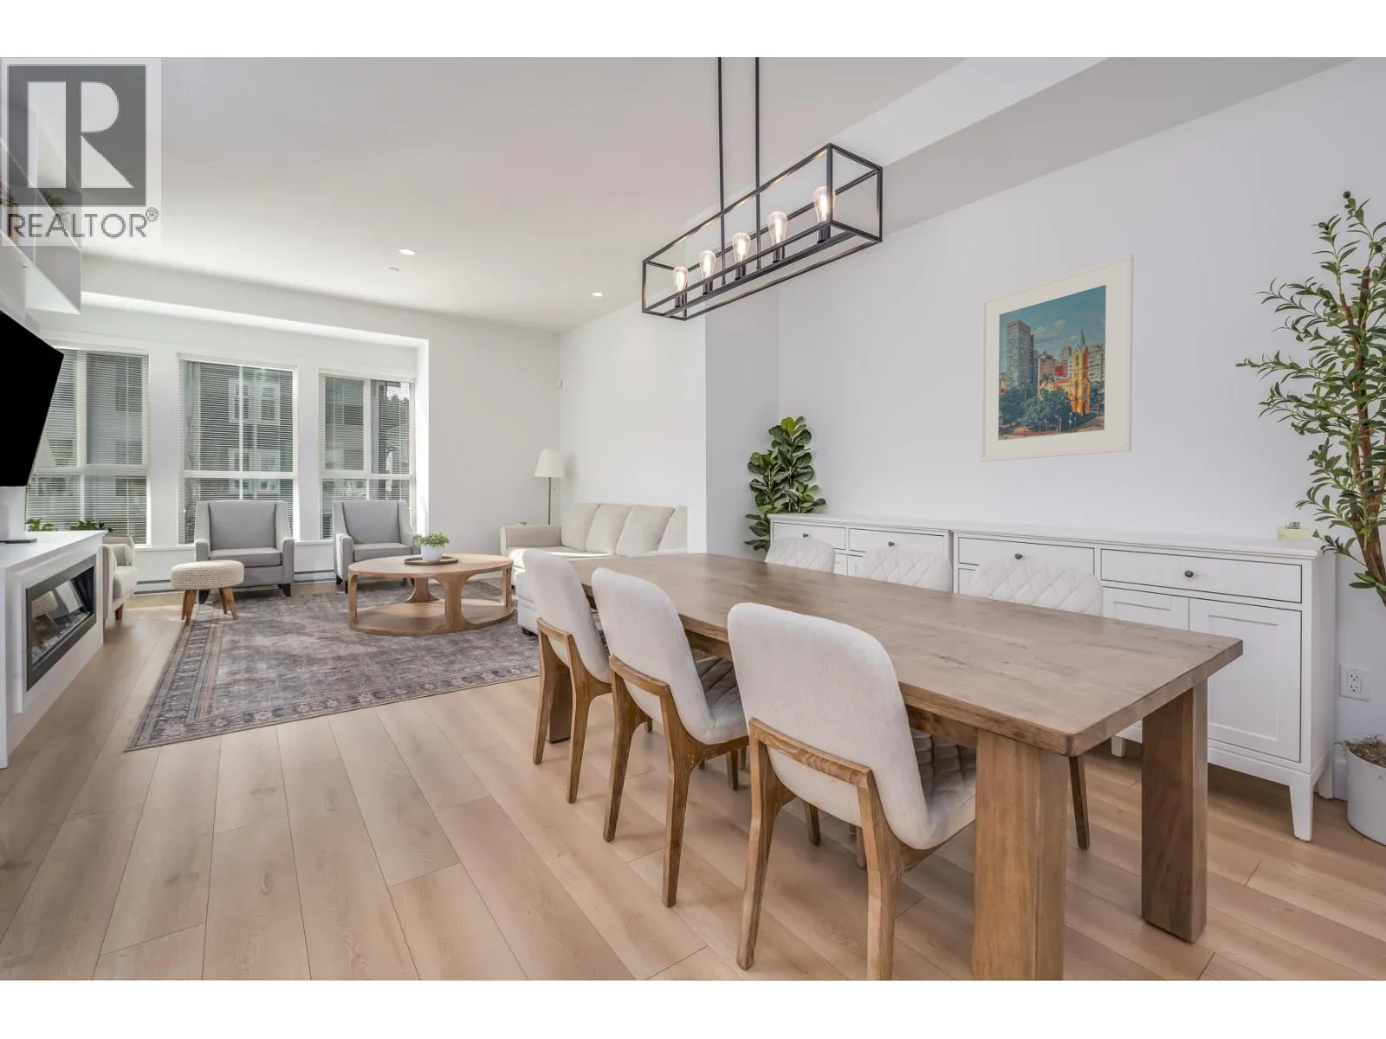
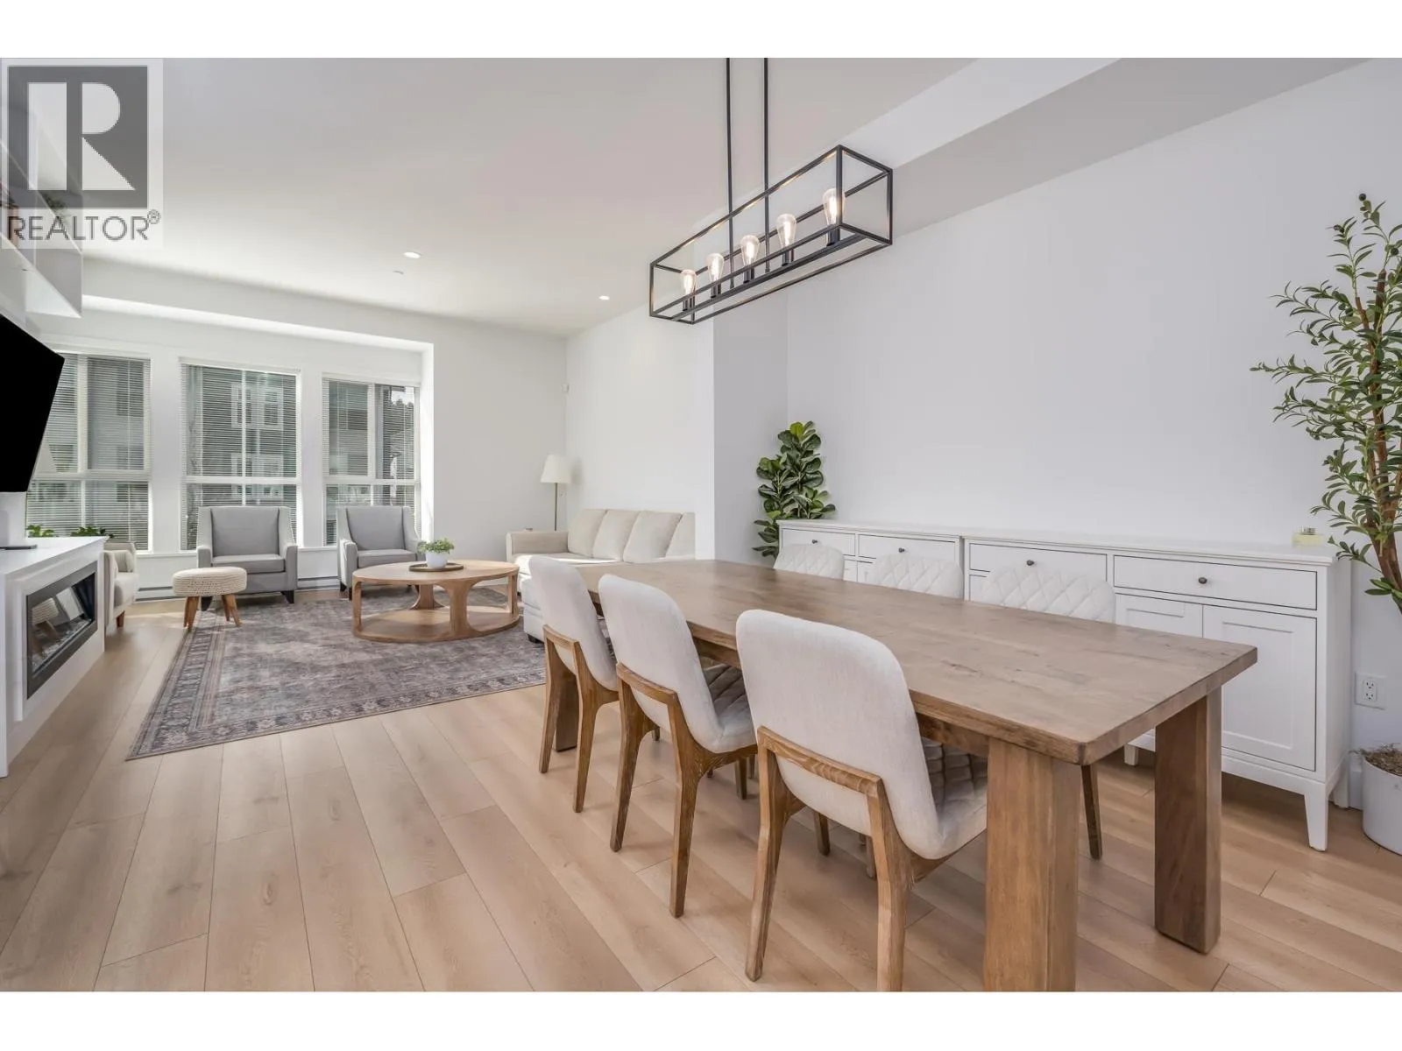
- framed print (1048, 368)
